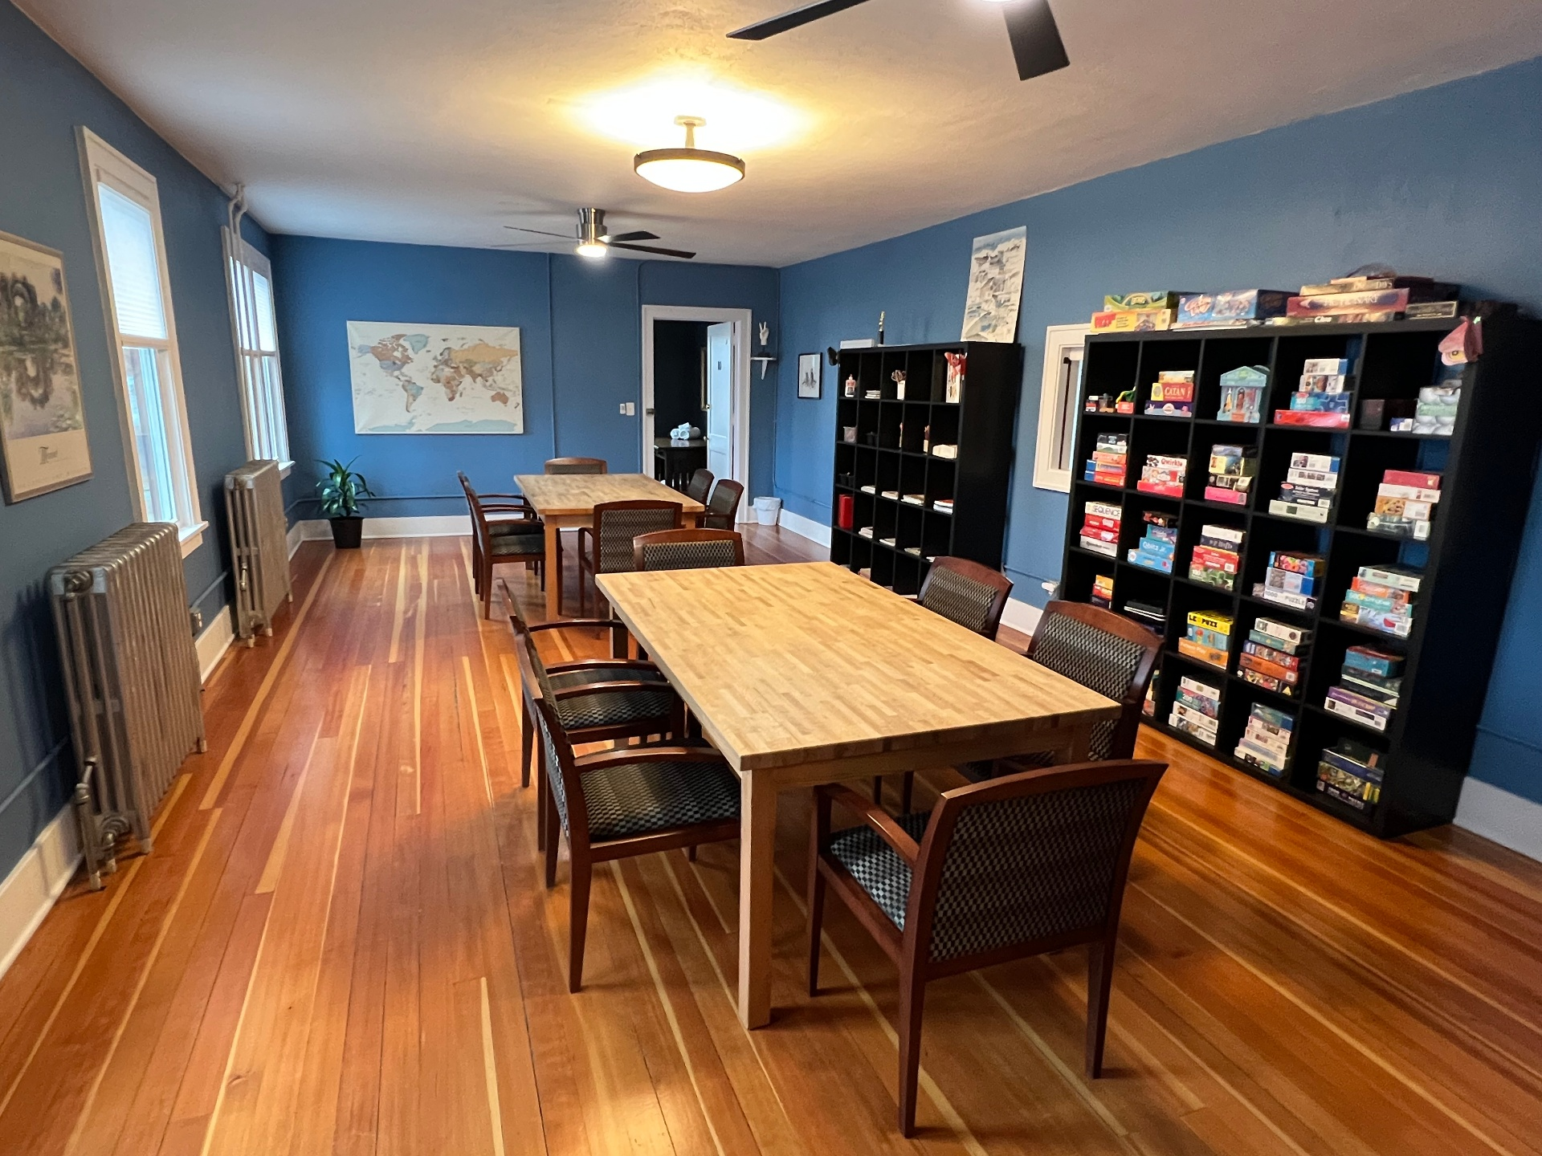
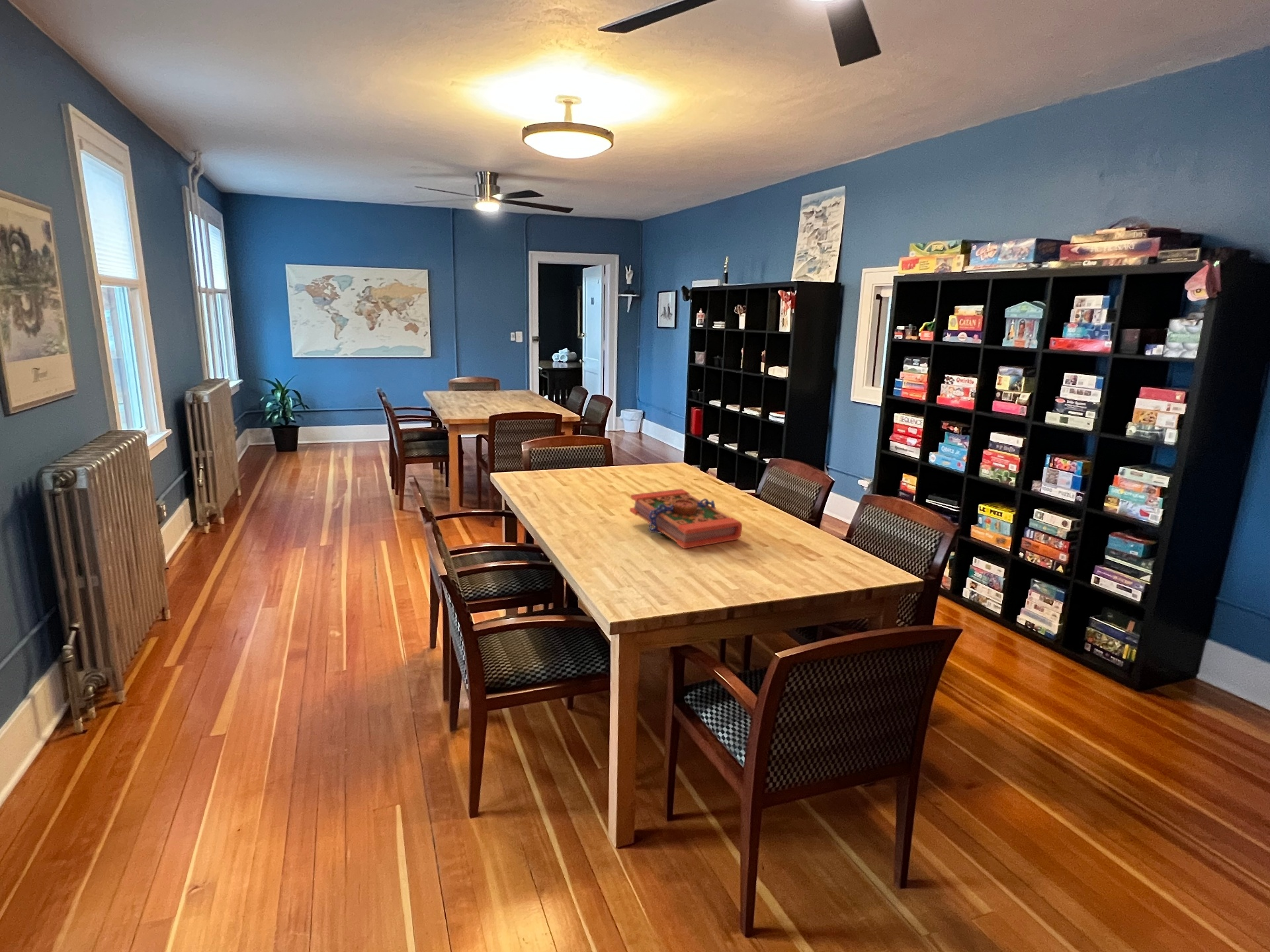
+ book (683, 516)
